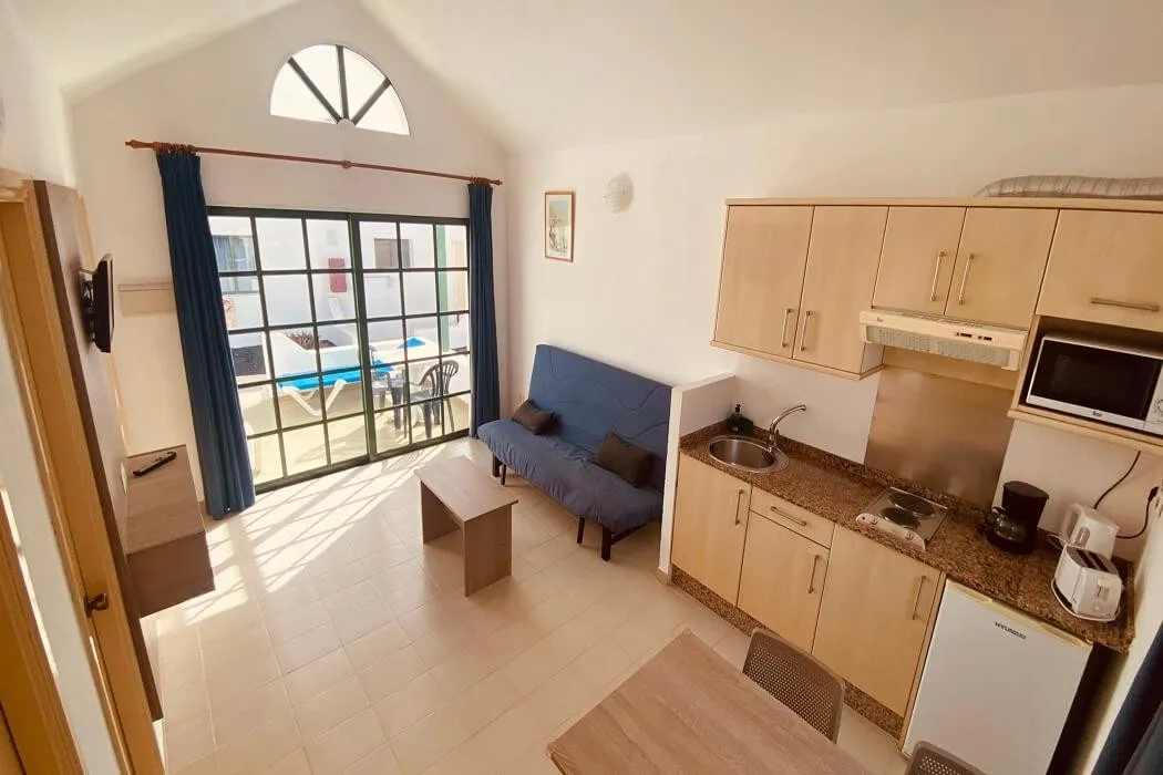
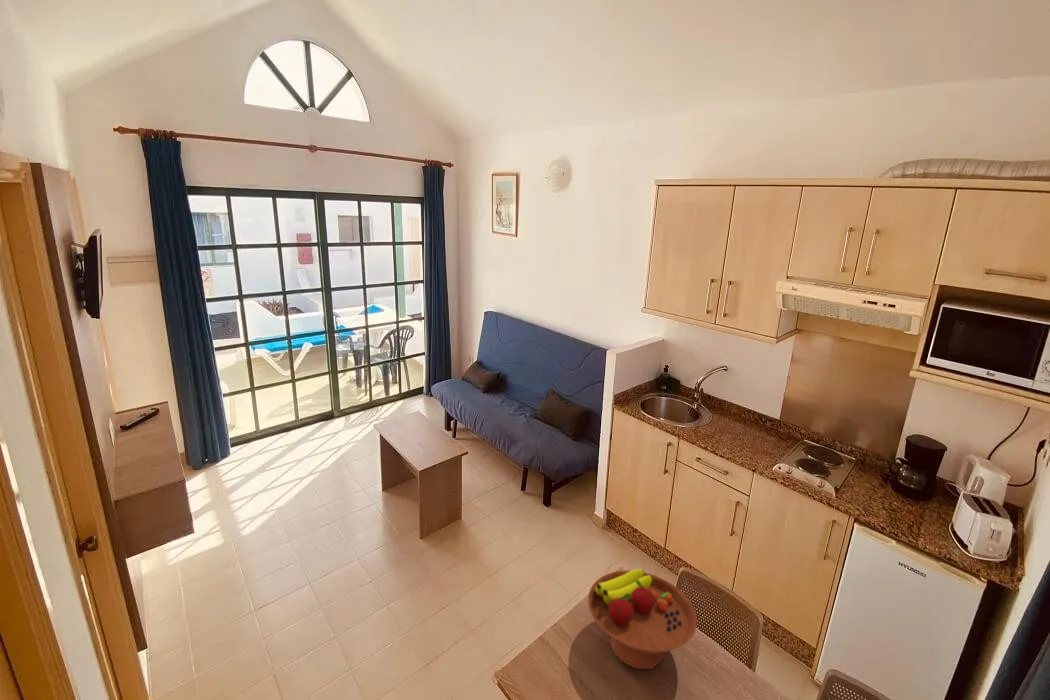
+ fruit bowl (639, 619)
